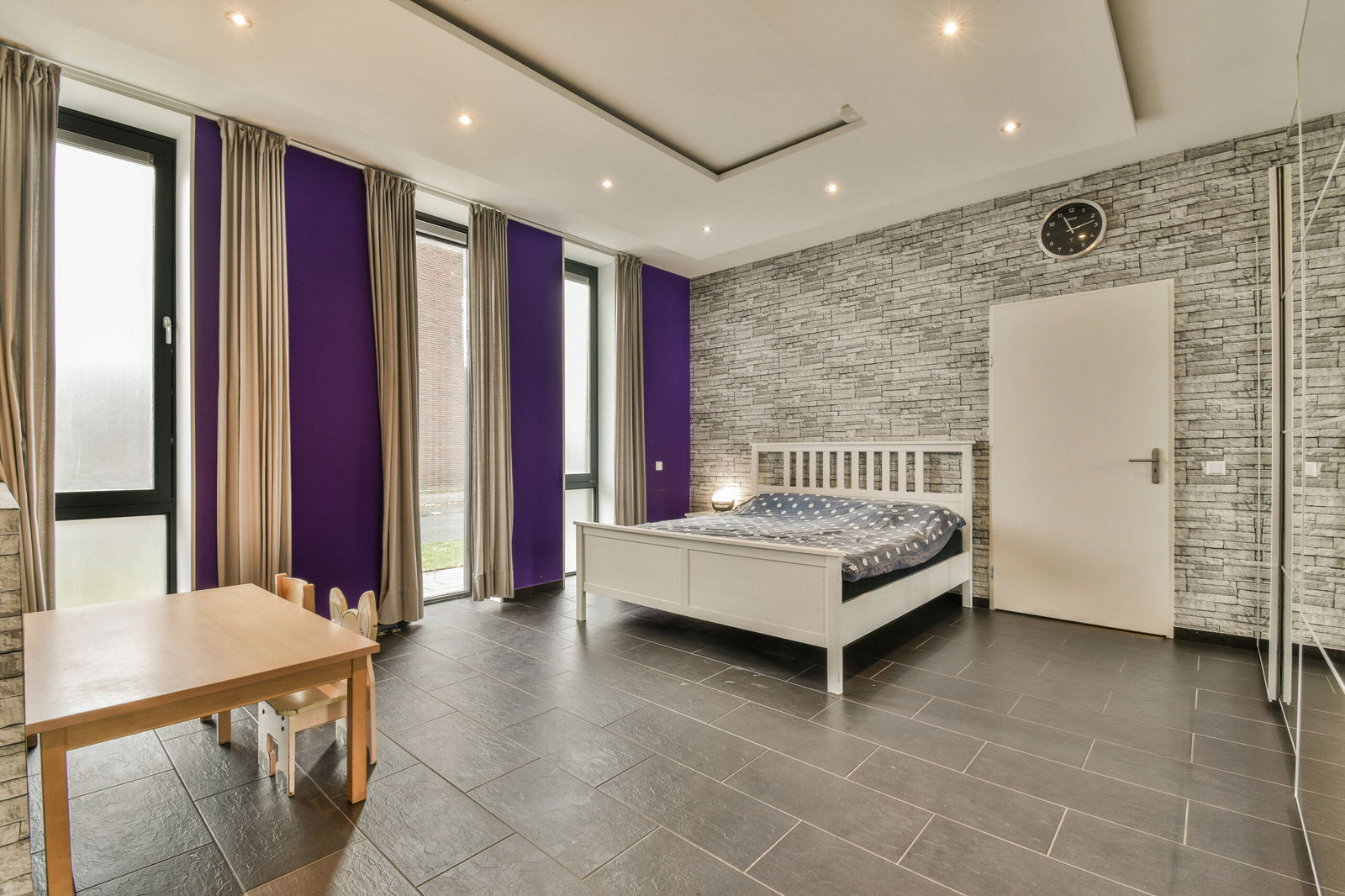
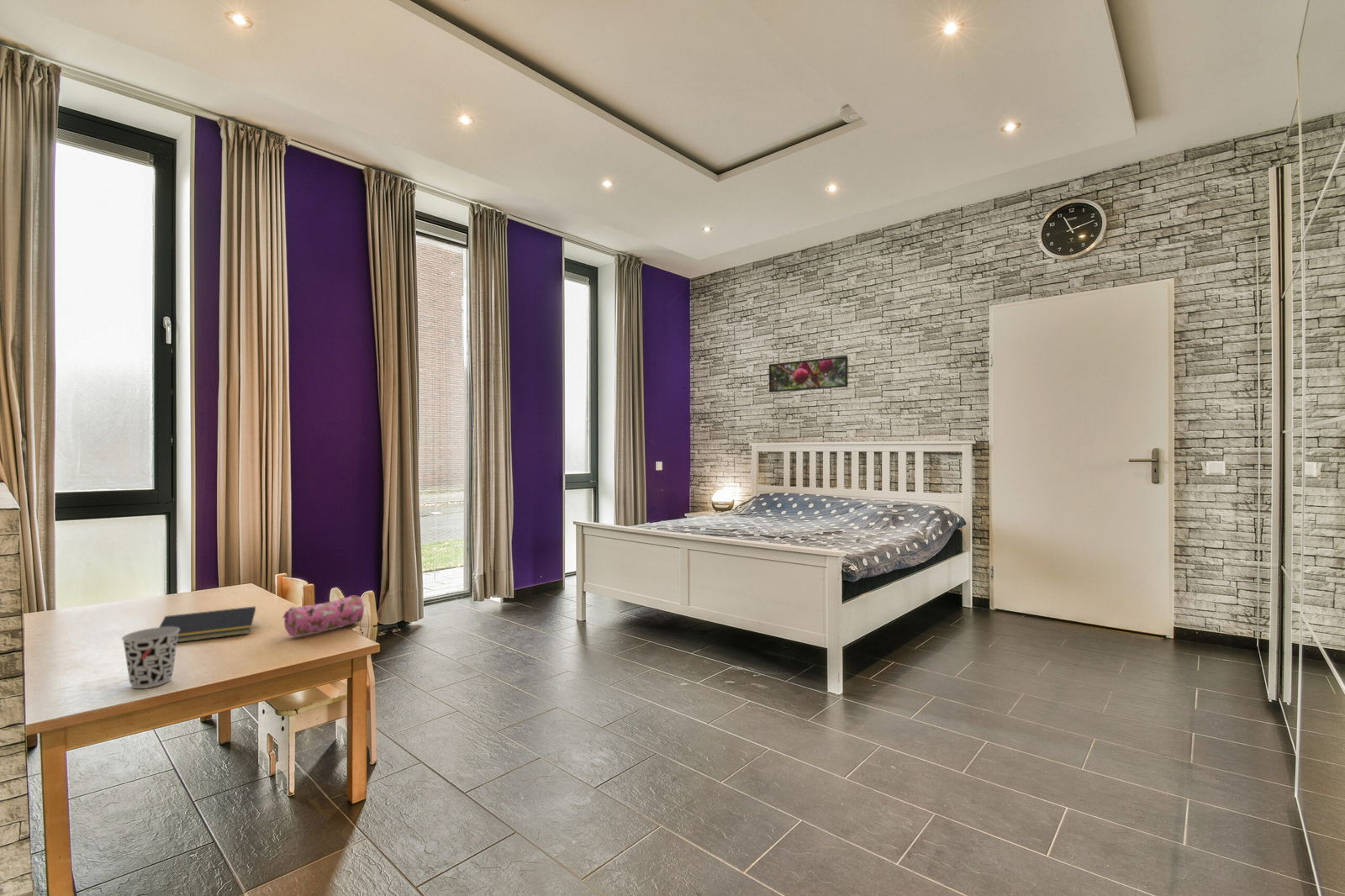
+ notepad (207, 625)
+ cup (151, 657)
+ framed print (806, 375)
+ pencil case (324, 615)
